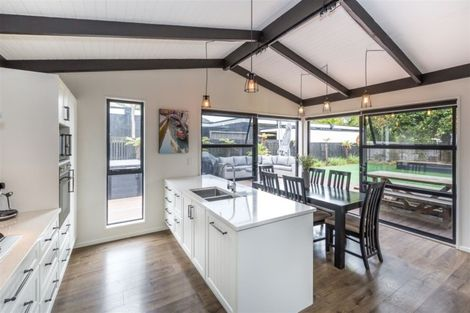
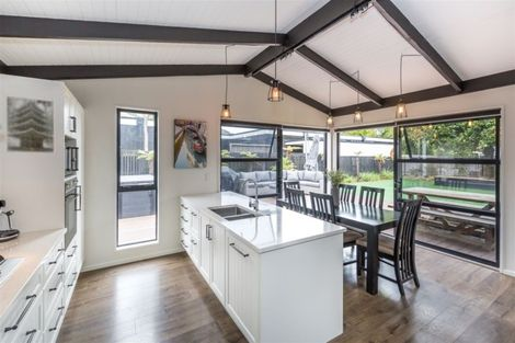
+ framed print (31, 125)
